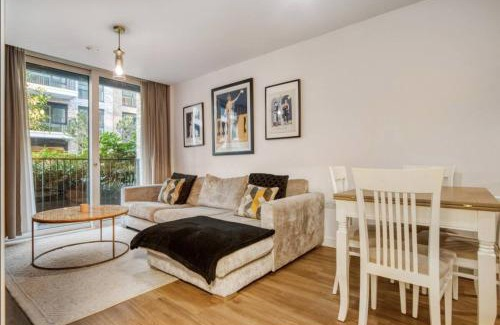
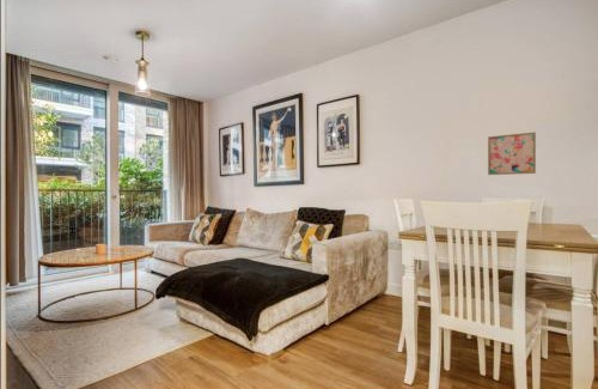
+ wall art (511, 154)
